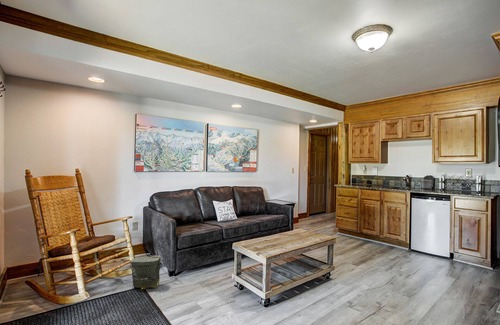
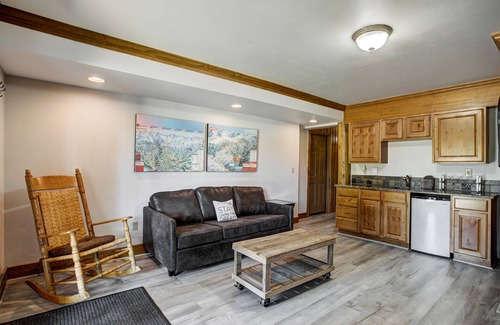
- bag (145, 272)
